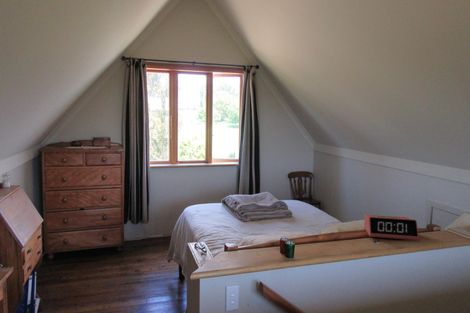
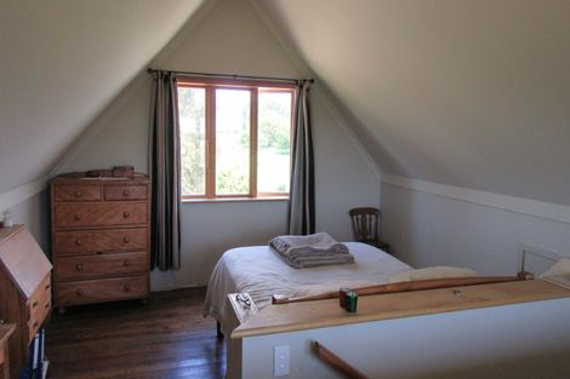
- alarm clock (390, 225)
